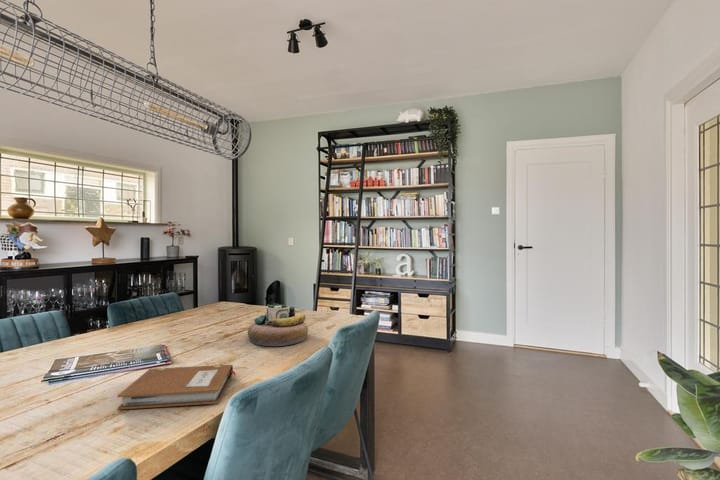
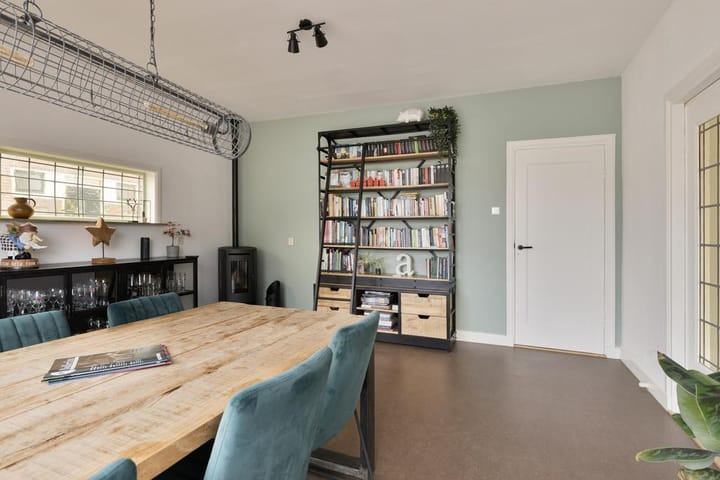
- decorative bowl (278, 320)
- notebook (184, 383)
